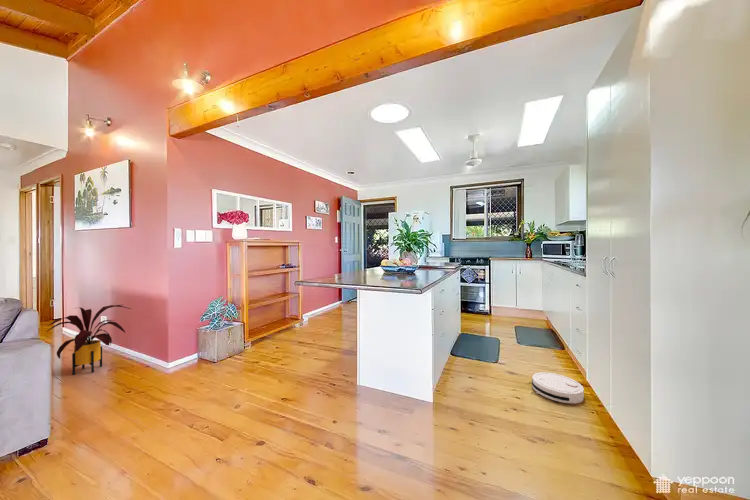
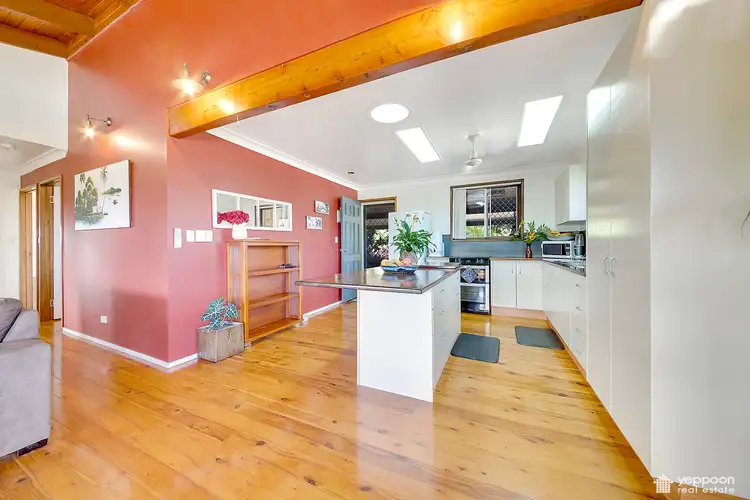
- house plant (91, 337)
- robot vacuum (554, 386)
